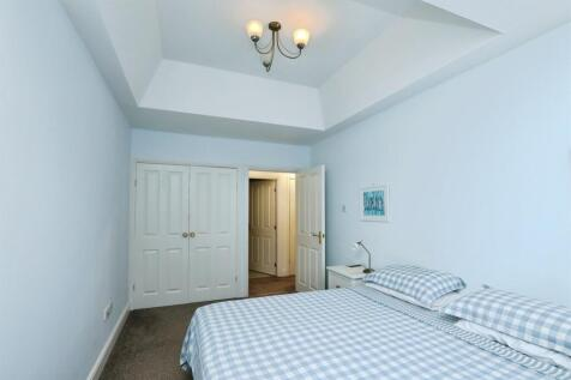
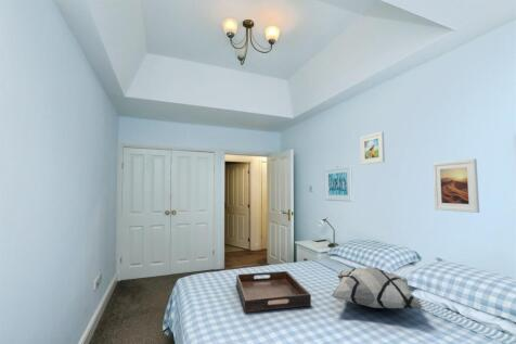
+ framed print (371, 149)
+ decorative pillow (372, 286)
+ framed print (454, 186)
+ serving tray (269, 288)
